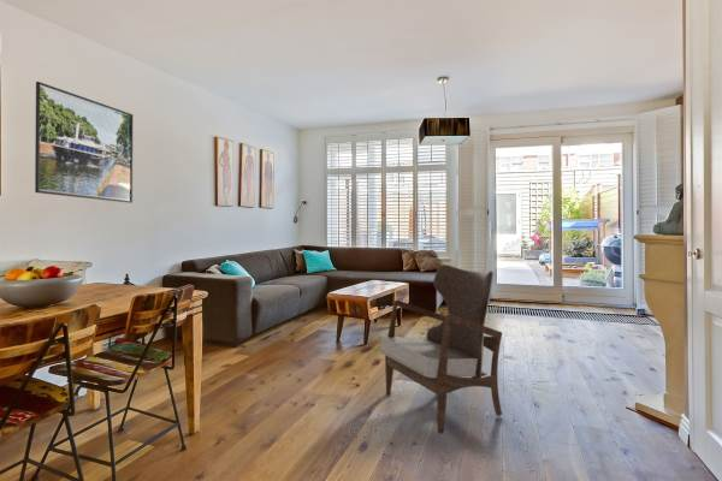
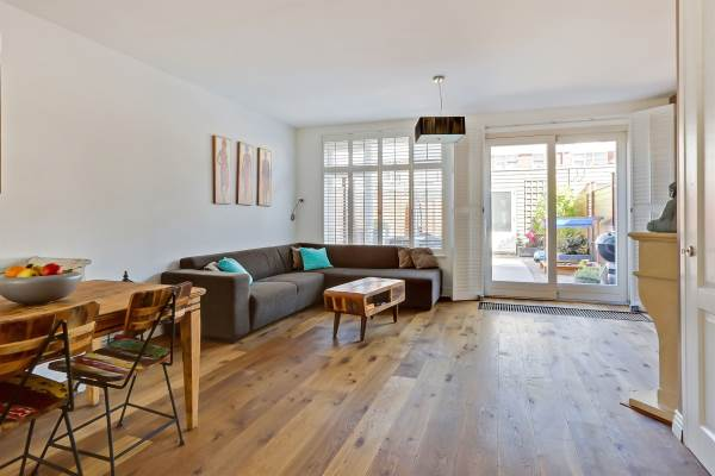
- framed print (89, 148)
- armchair (437, 337)
